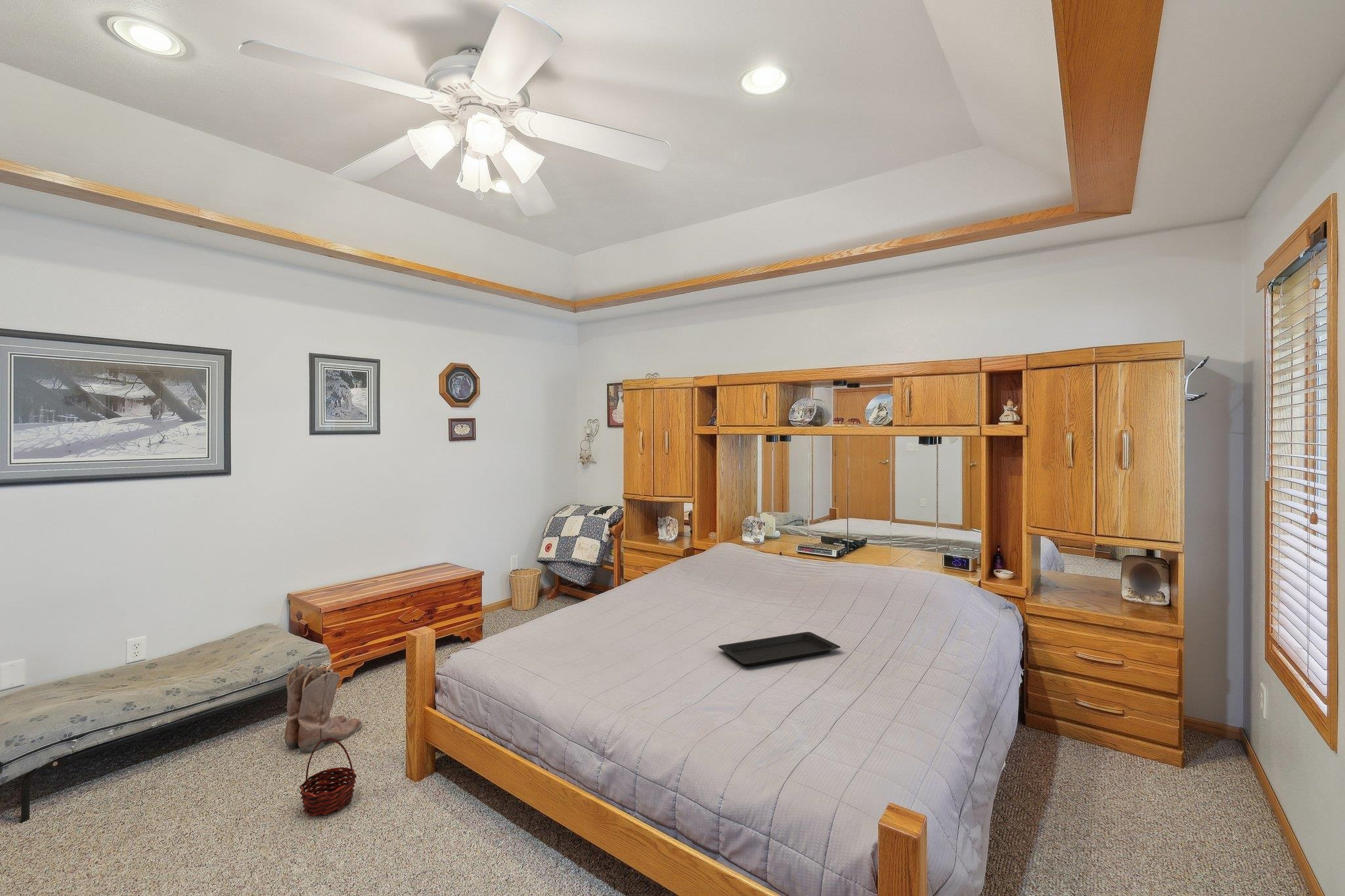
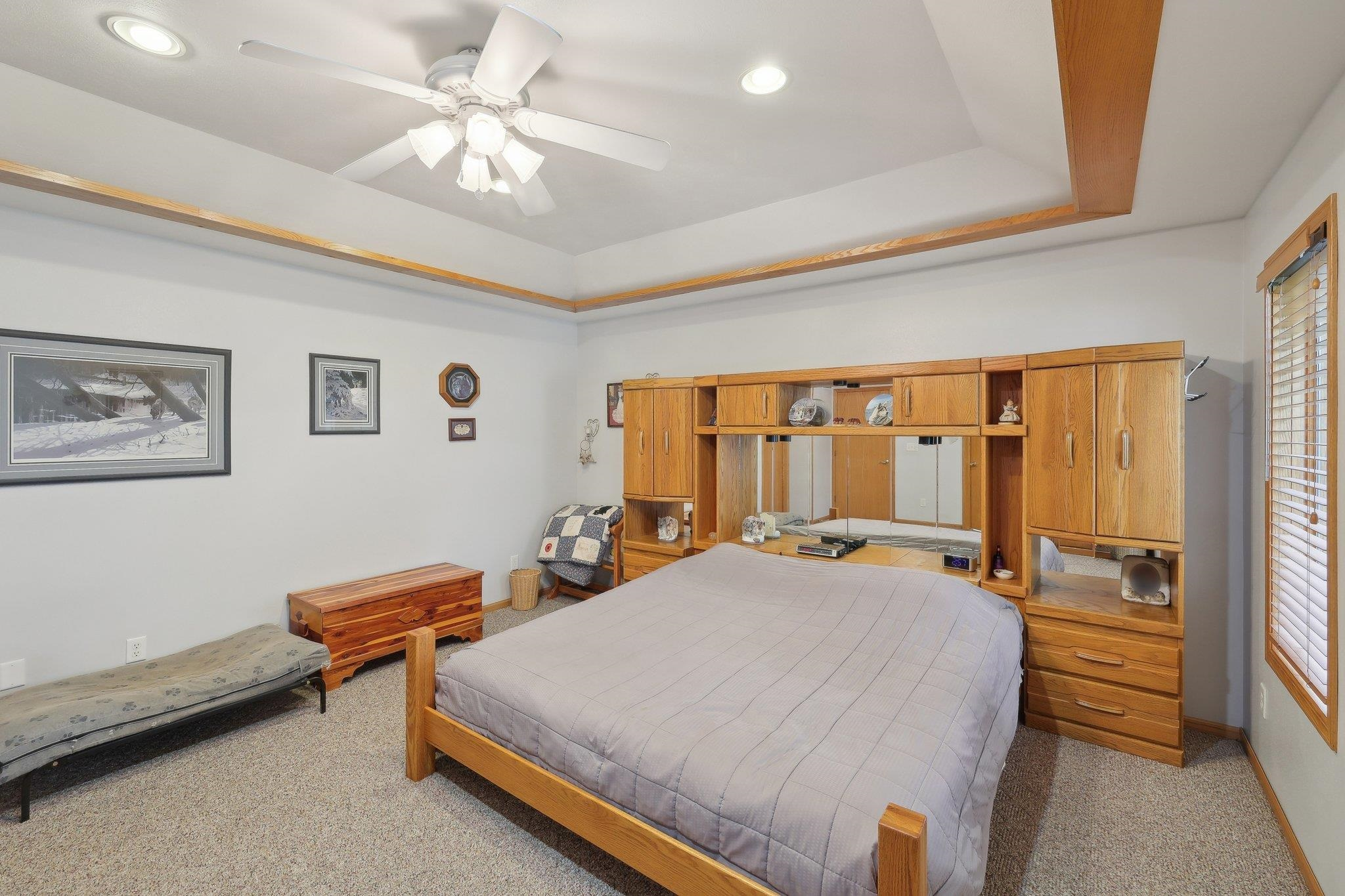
- boots (324, 698)
- serving tray (779, 649)
- basket (328, 771)
